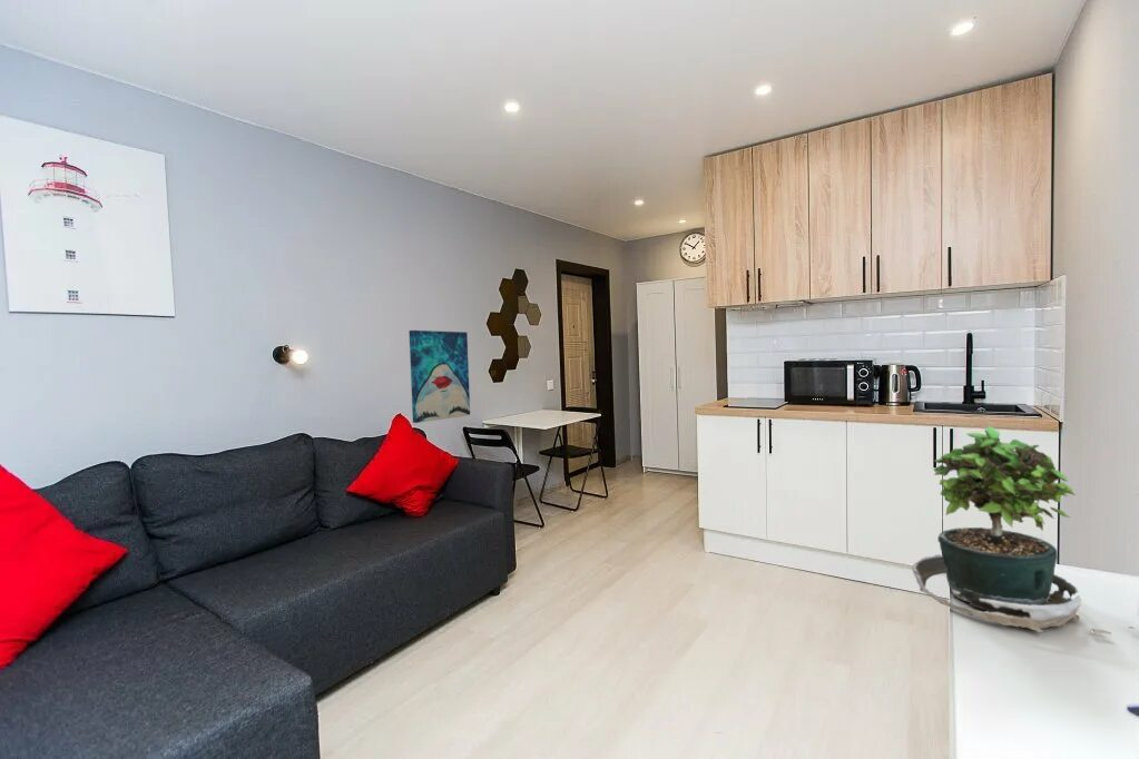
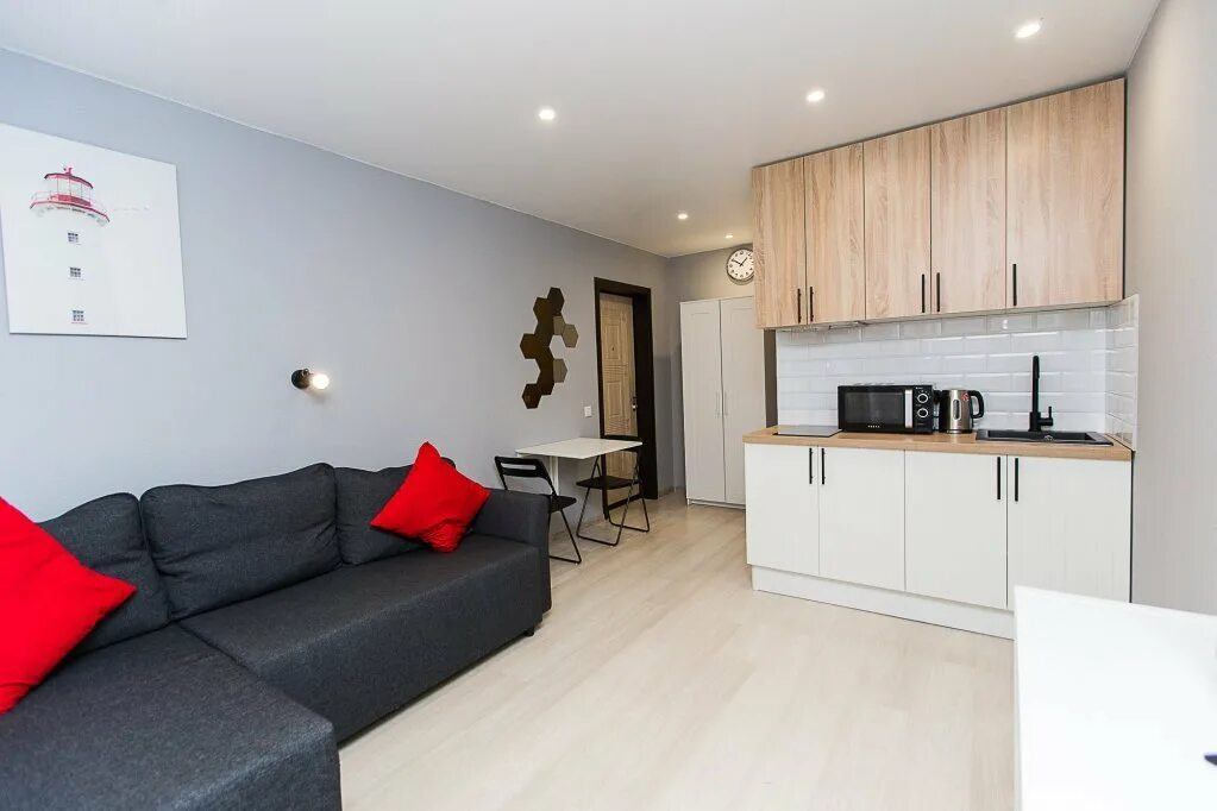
- wall art (441, 375)
- potted plant (1009, 515)
